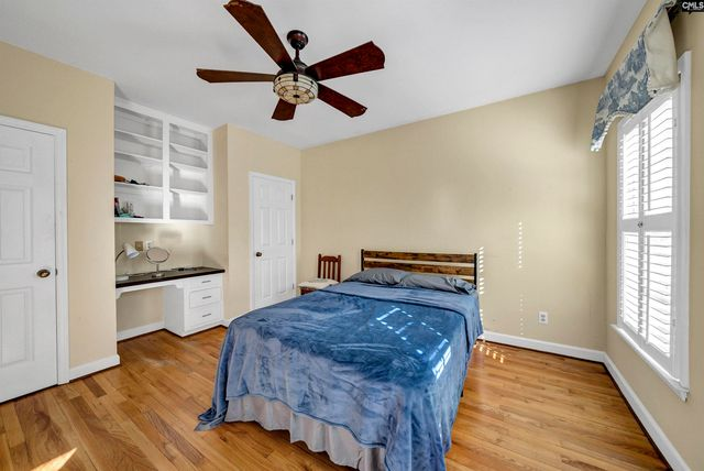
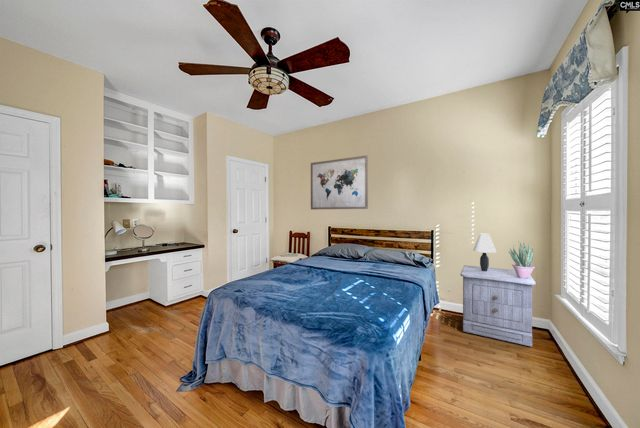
+ table lamp (484, 252)
+ nightstand (494, 301)
+ potted plant (521, 258)
+ wall art (337, 184)
